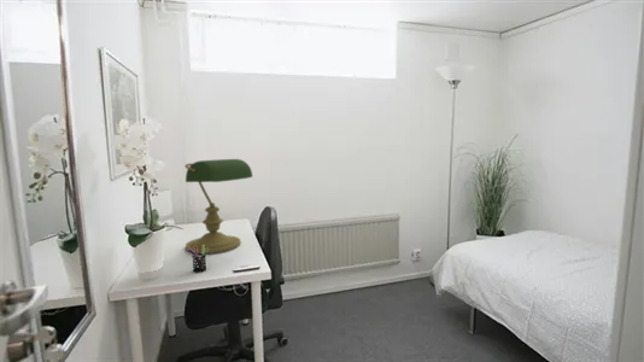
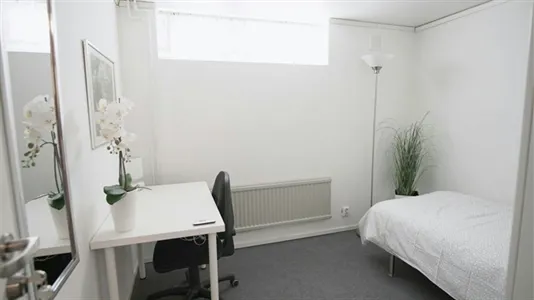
- desk lamp (213, 204)
- pen holder (199, 257)
